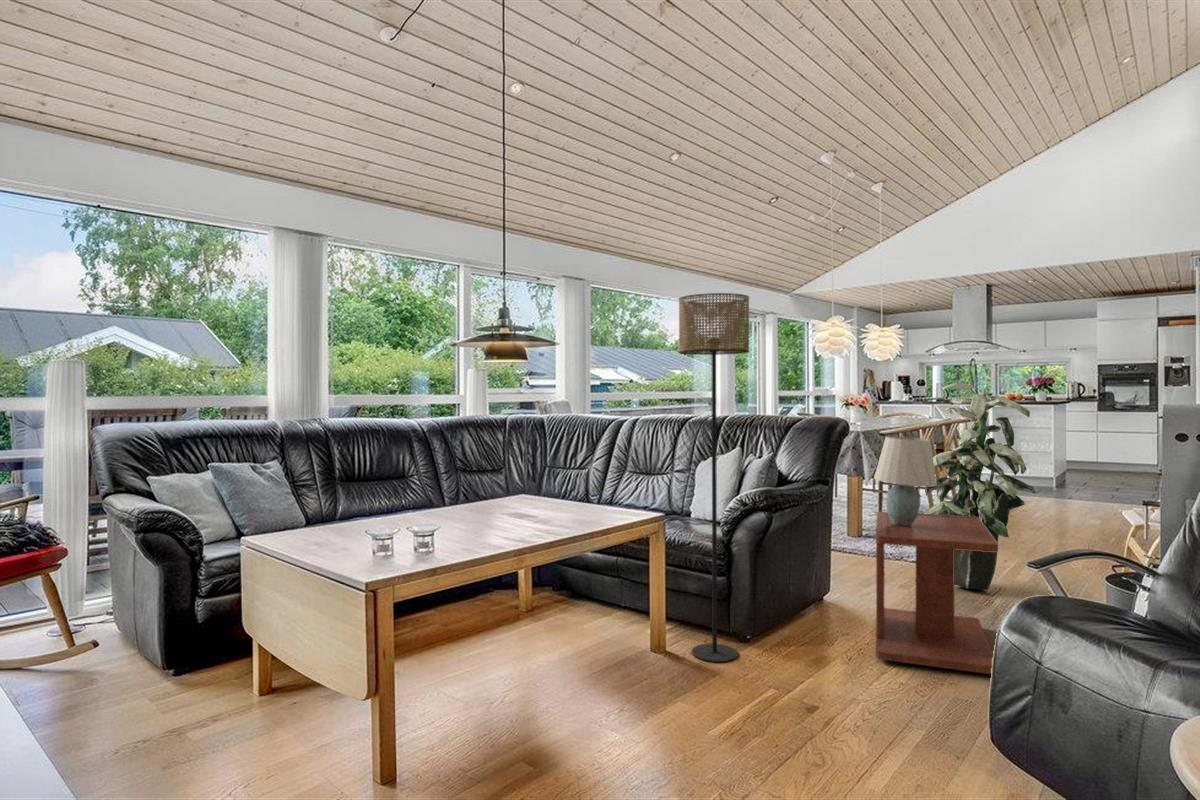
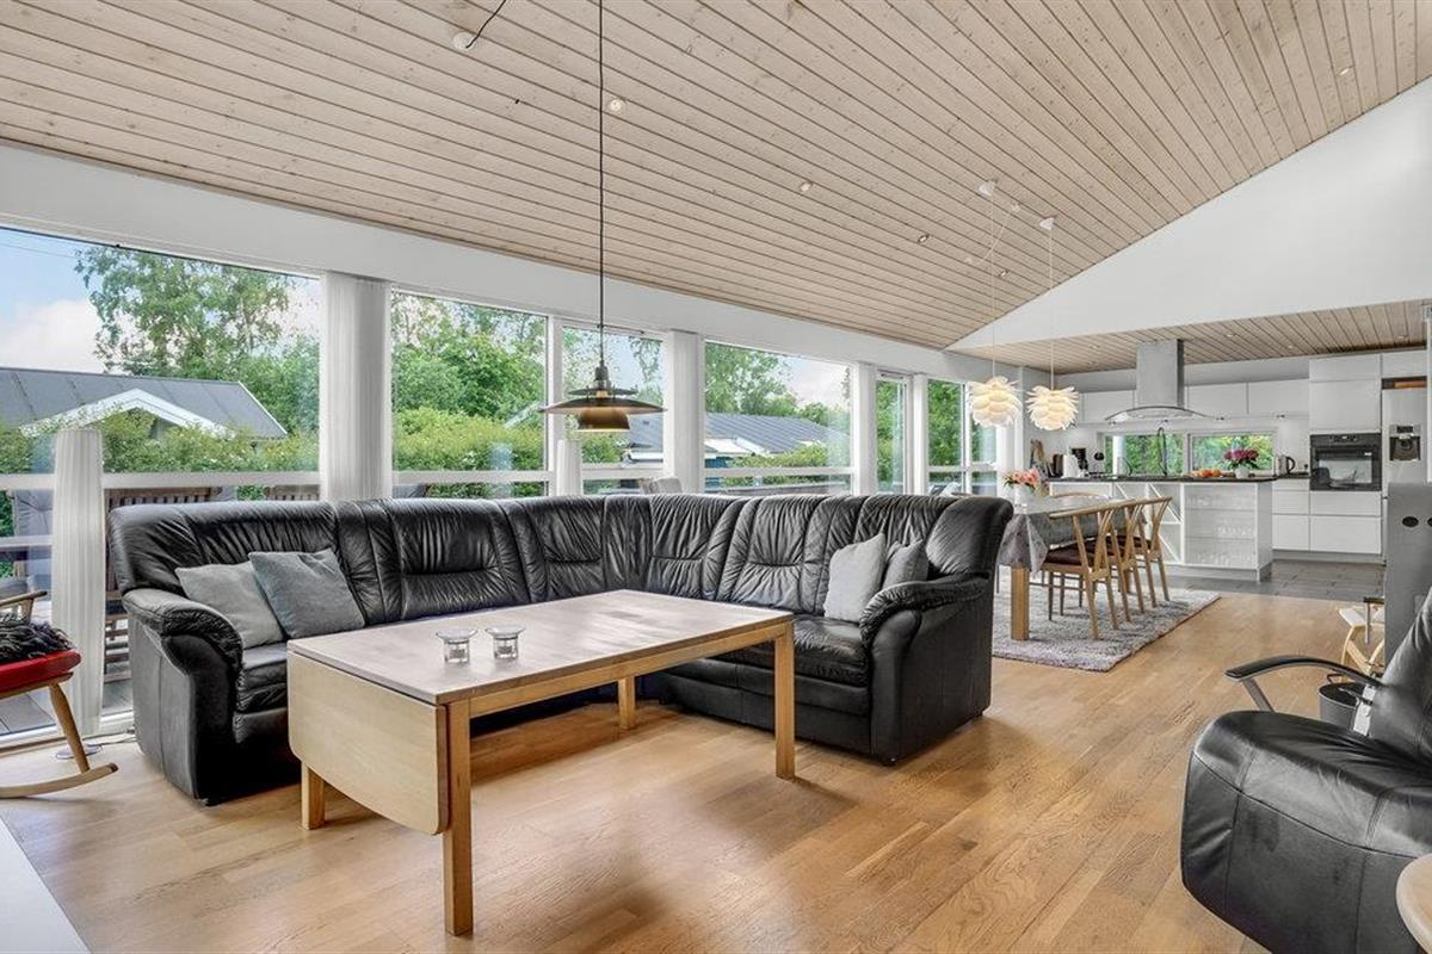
- side table (930, 585)
- floor lamp (714, 476)
- table lamp (901, 481)
- indoor plant (970, 484)
